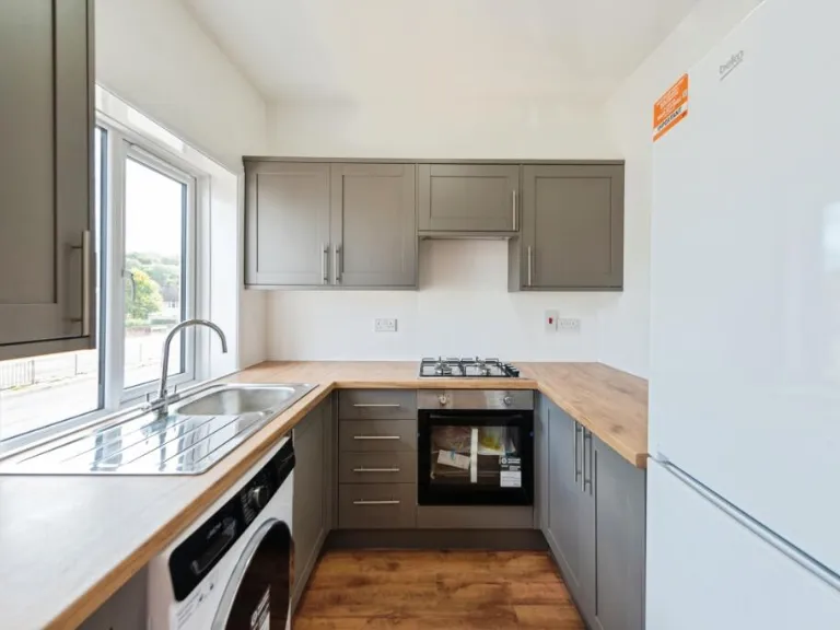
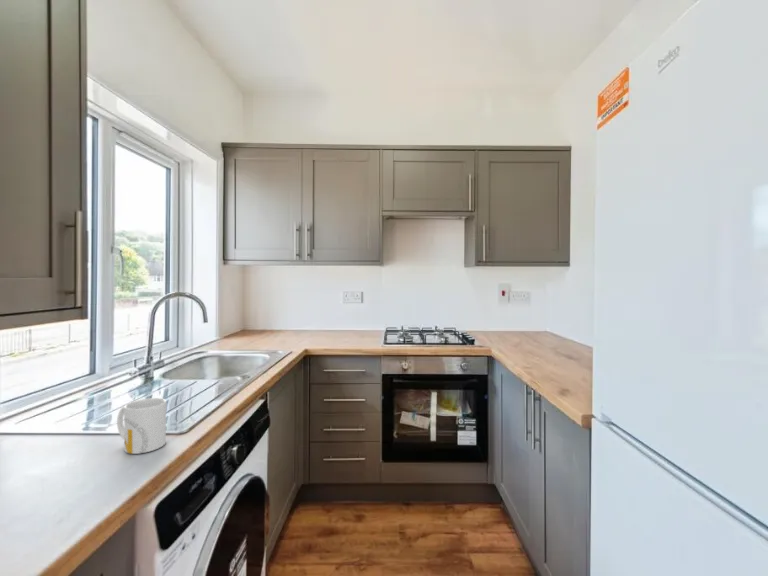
+ mug (138, 425)
